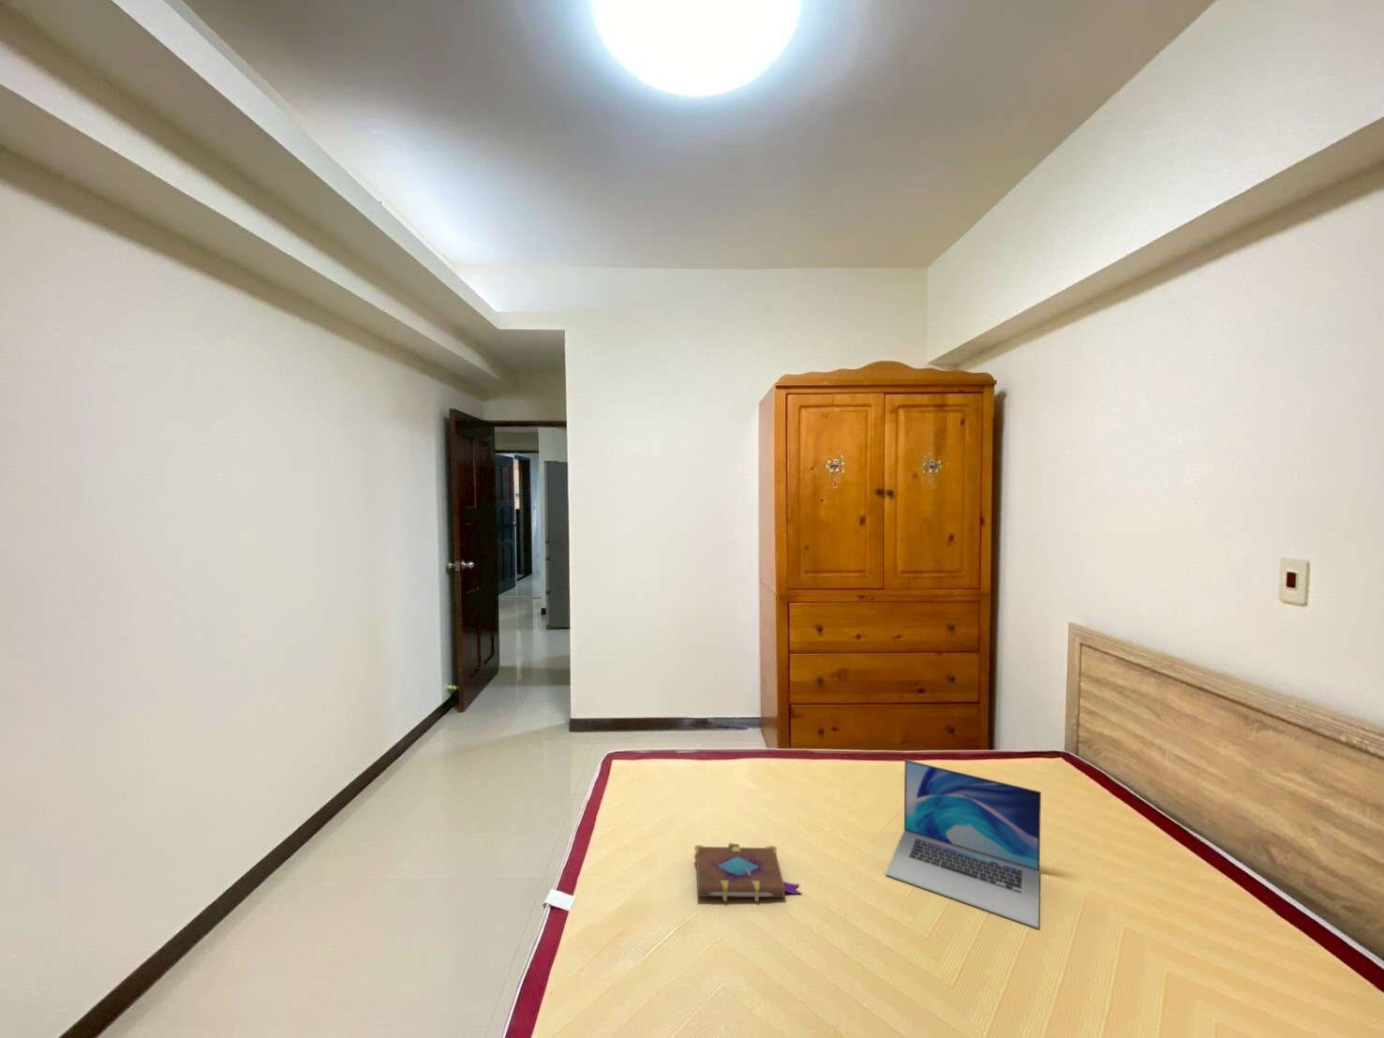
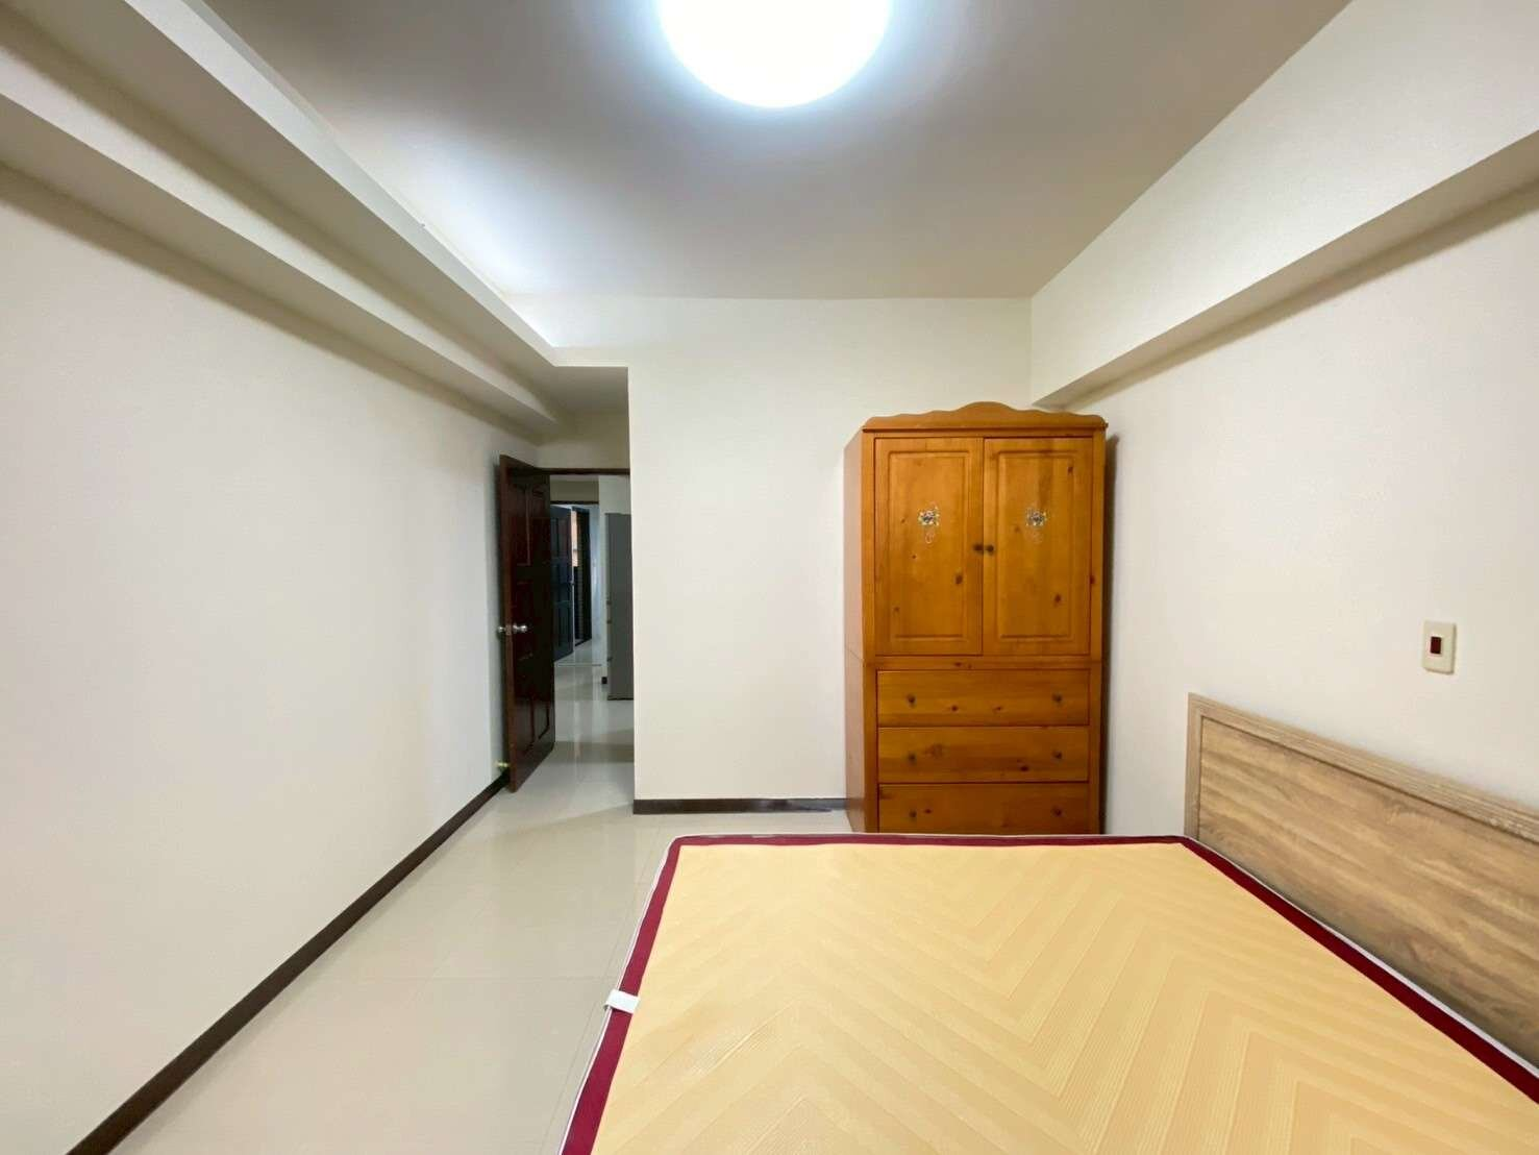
- book (746, 868)
- laptop (963, 833)
